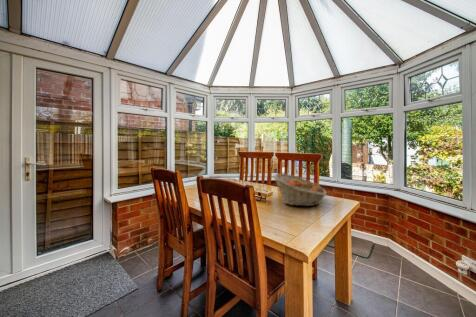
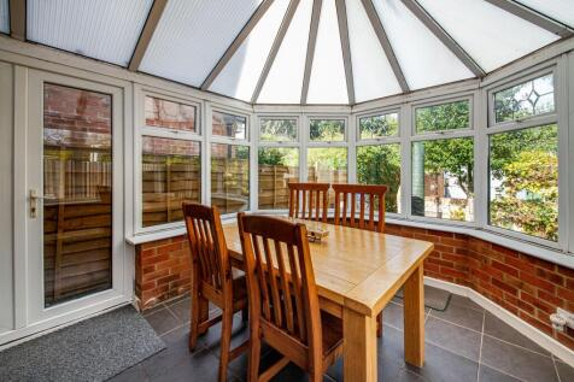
- fruit basket (299, 188)
